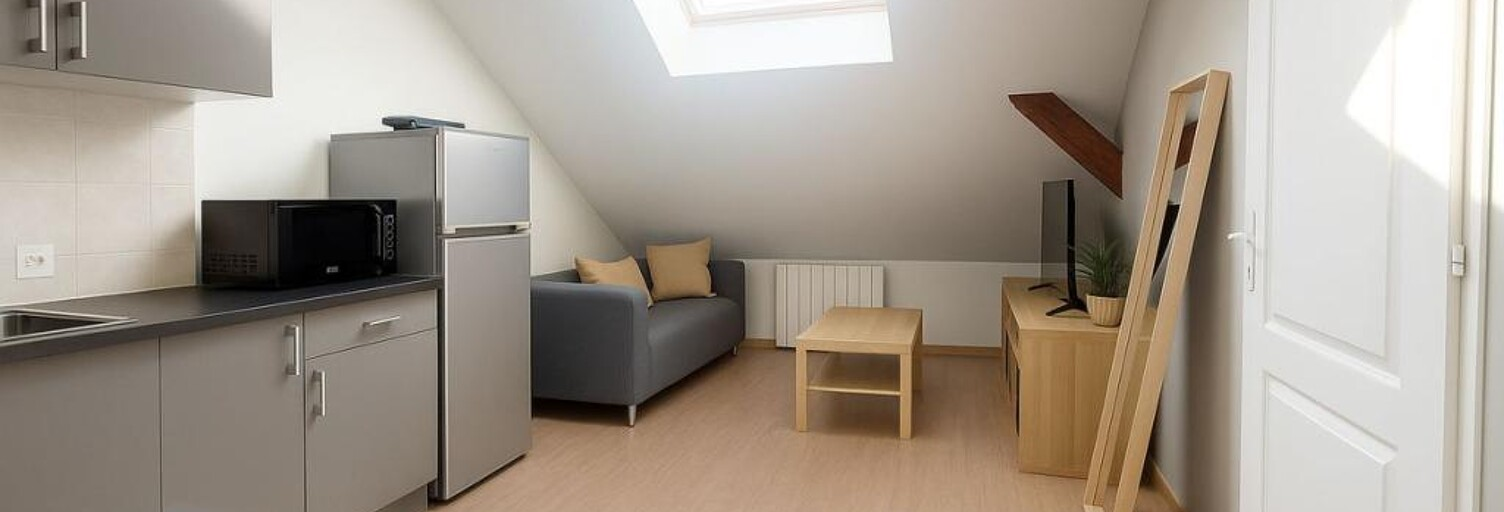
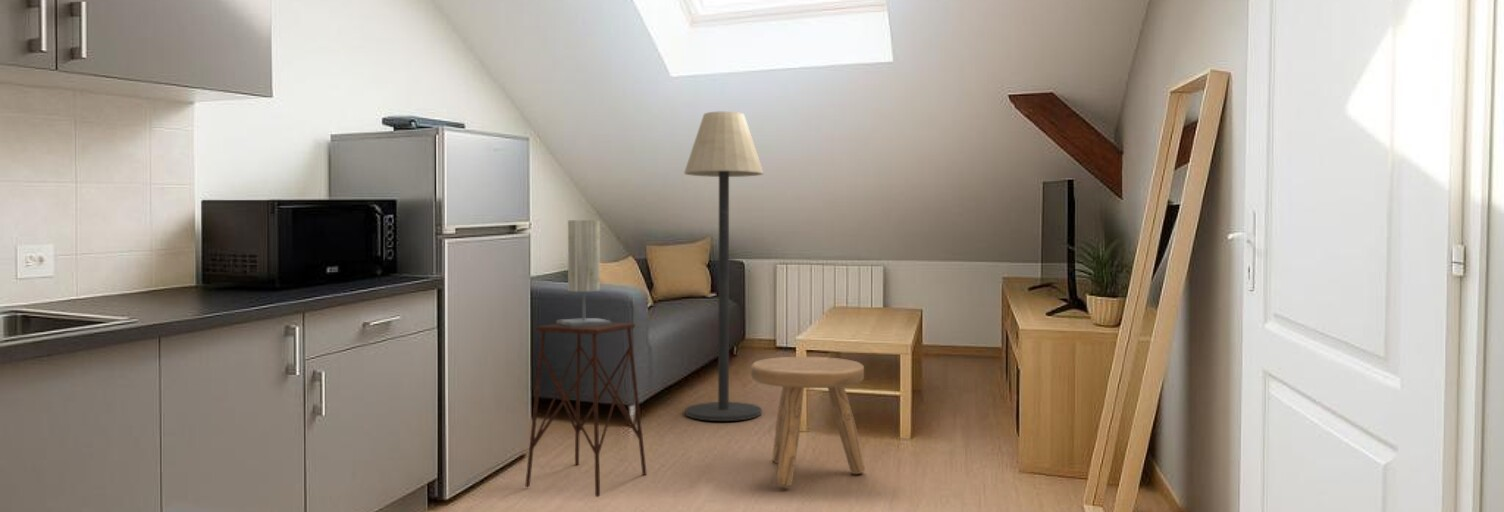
+ stool (800, 418)
+ side table (592, 405)
+ floor lamp (723, 264)
+ table lamp (583, 271)
